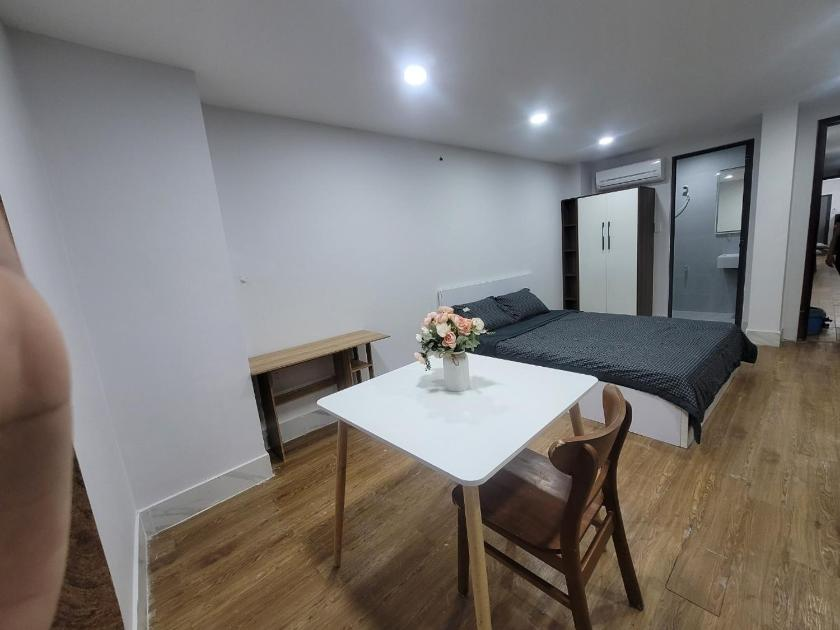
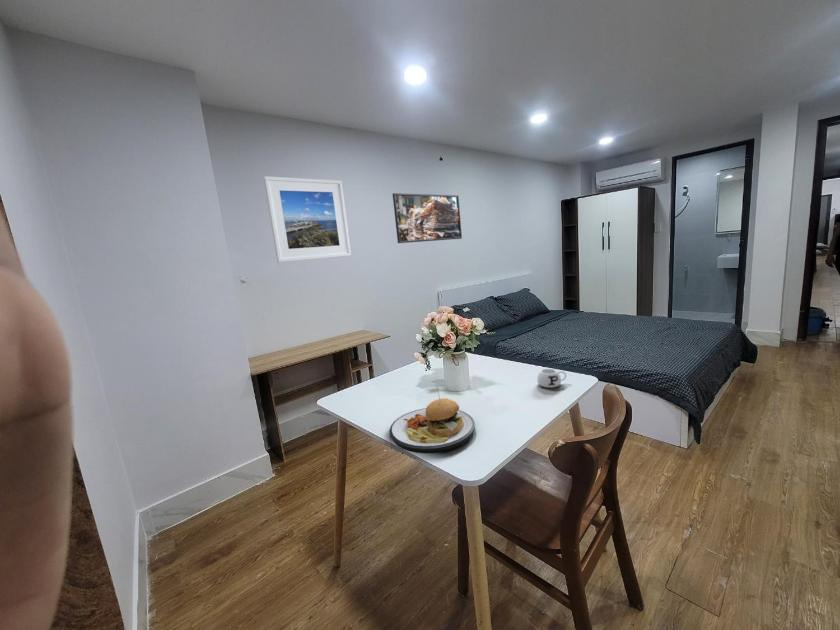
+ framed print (430, 217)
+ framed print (311, 219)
+ mug (552, 377)
+ plate (430, 410)
